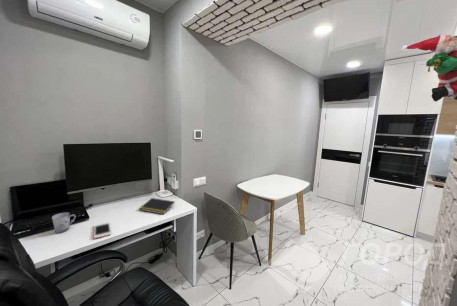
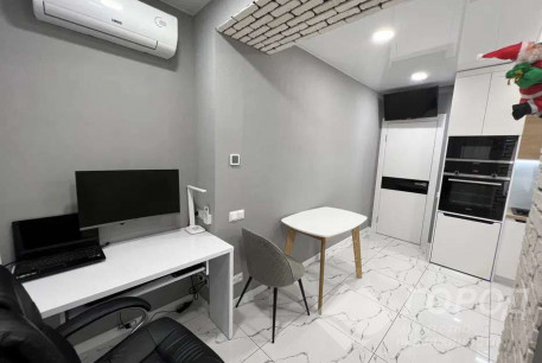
- cell phone (102, 229)
- notepad (157, 205)
- cup (64, 221)
